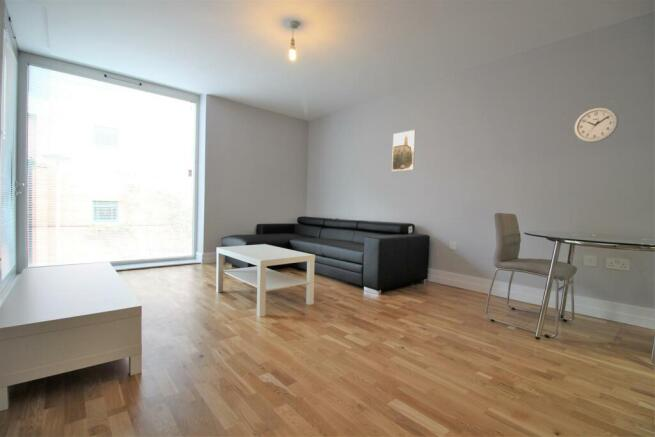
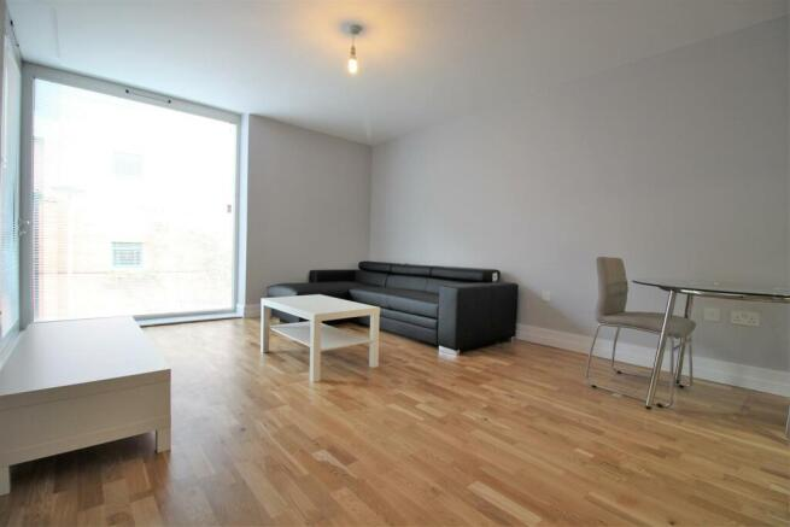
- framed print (403, 151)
- wall clock (595, 124)
